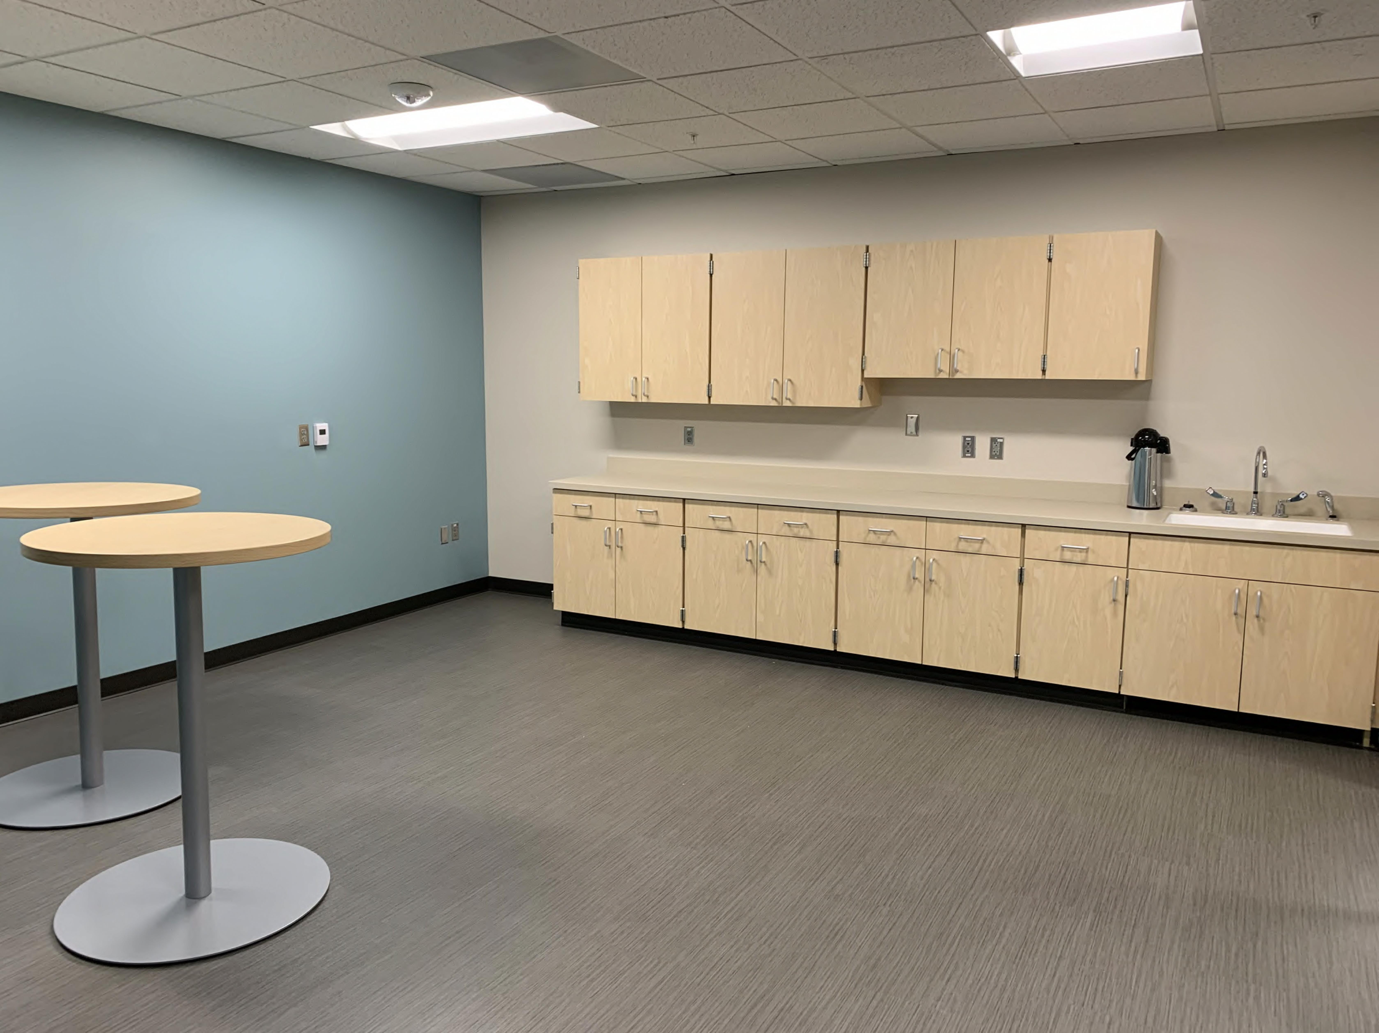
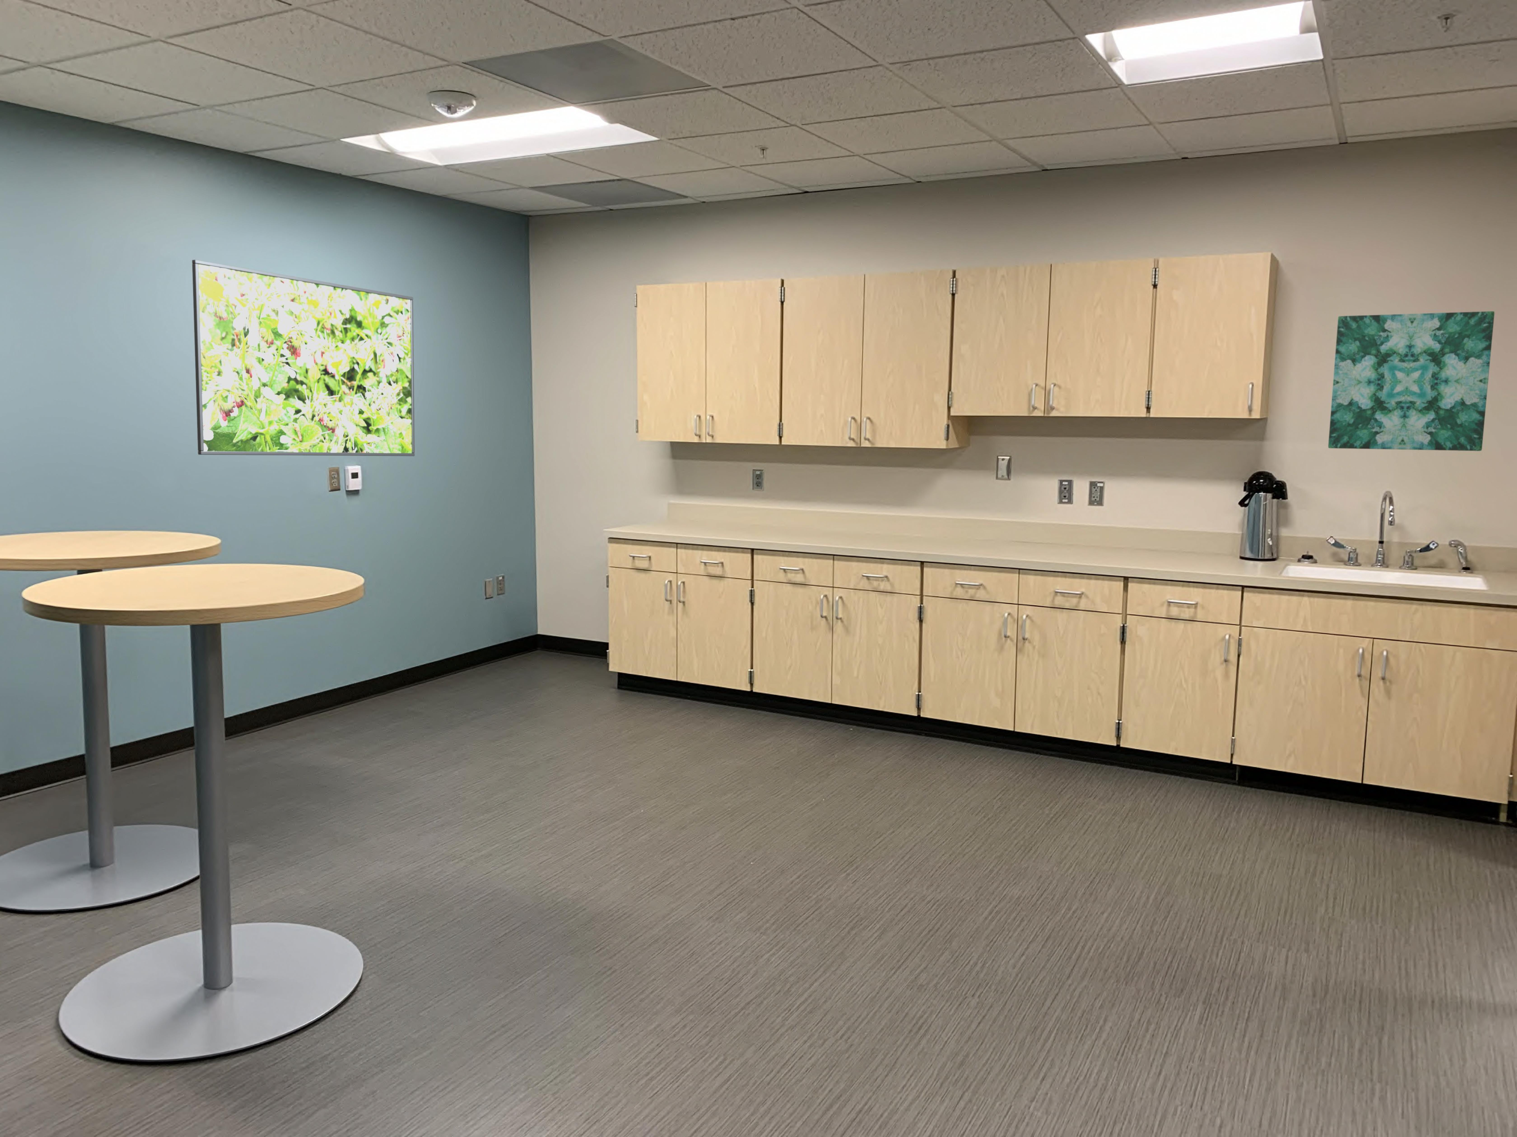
+ wall art (1408, 382)
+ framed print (315, 368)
